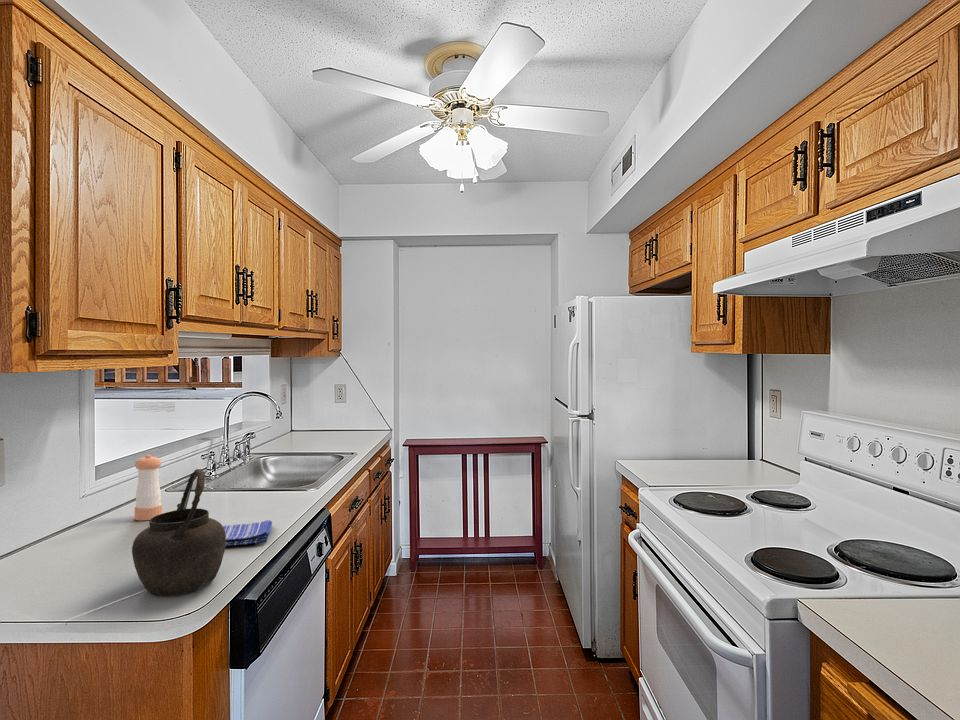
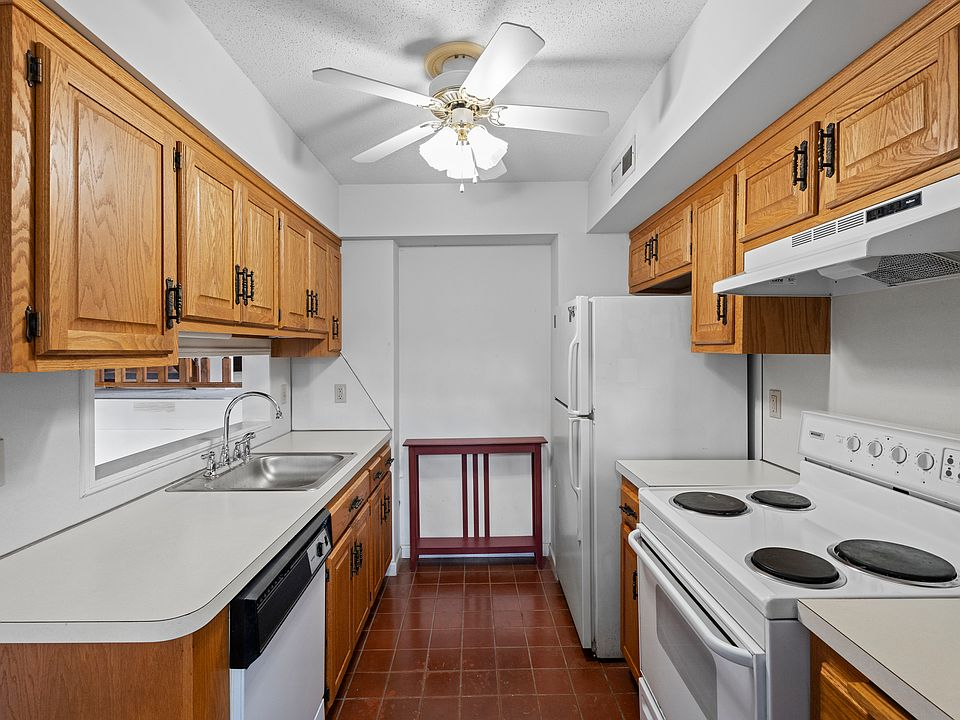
- pepper shaker (148, 486)
- kettle (184, 524)
- dish towel (225, 532)
